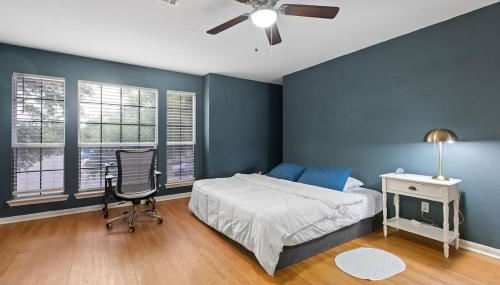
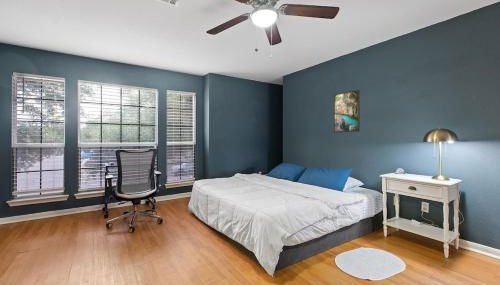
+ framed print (346, 112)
